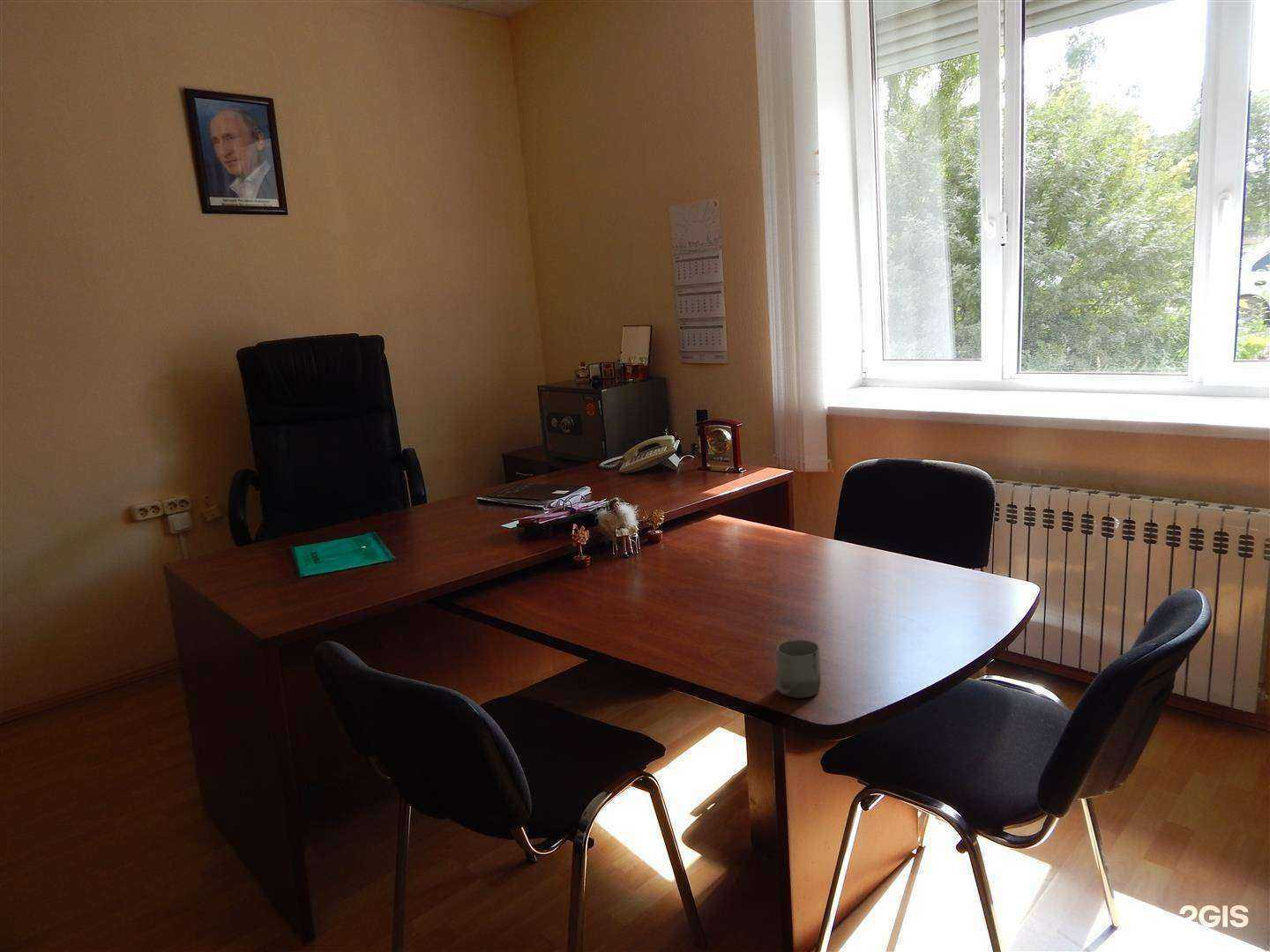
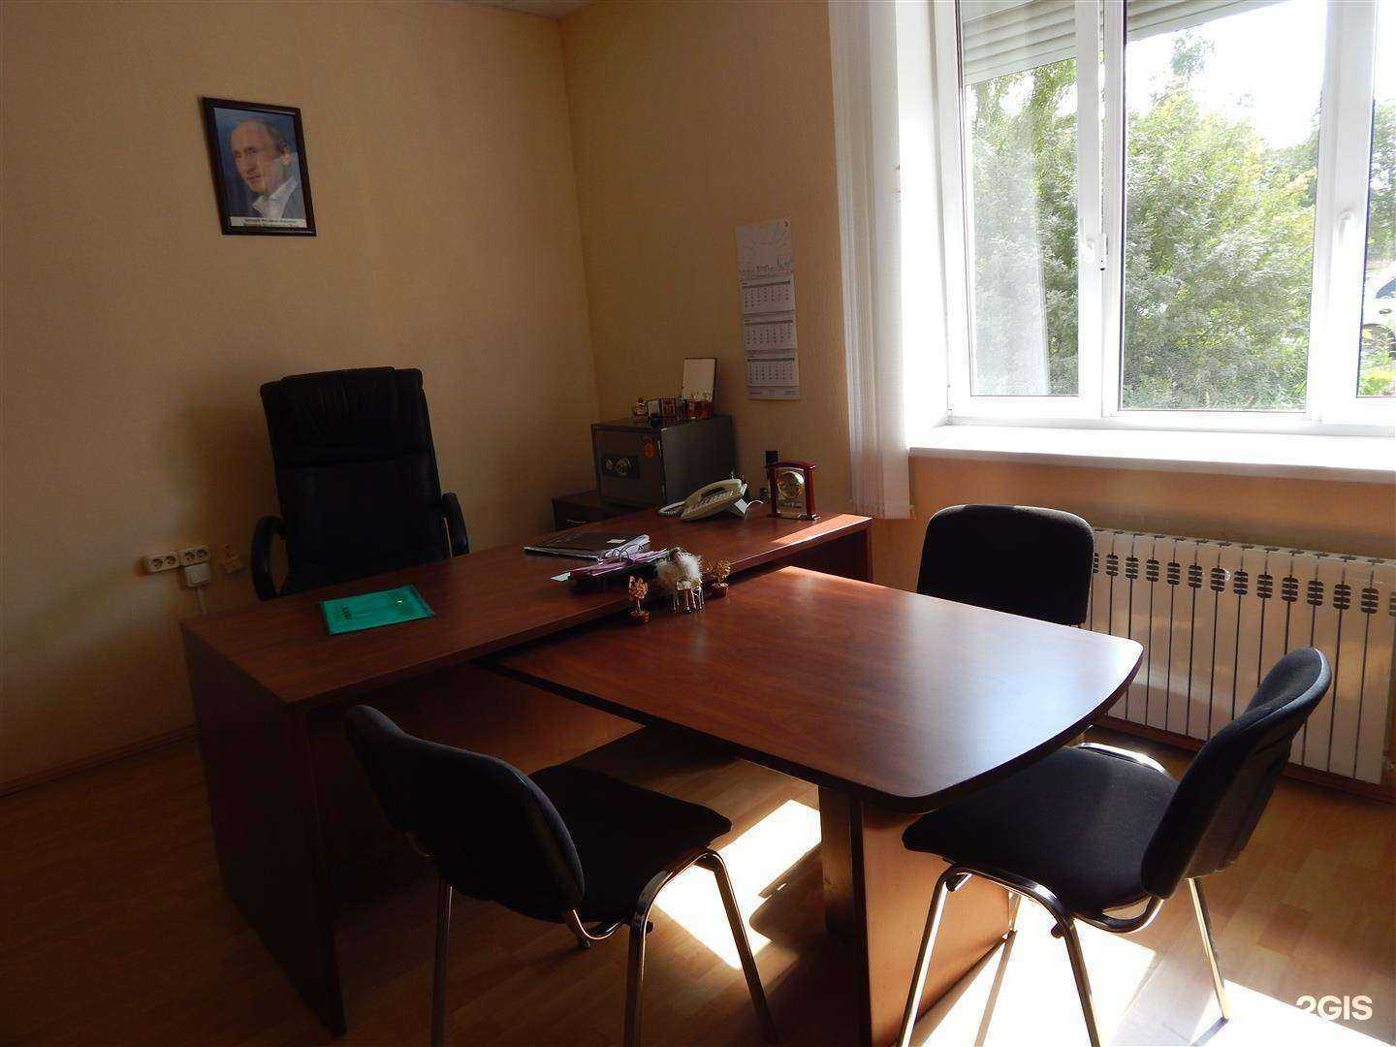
- cup (794, 672)
